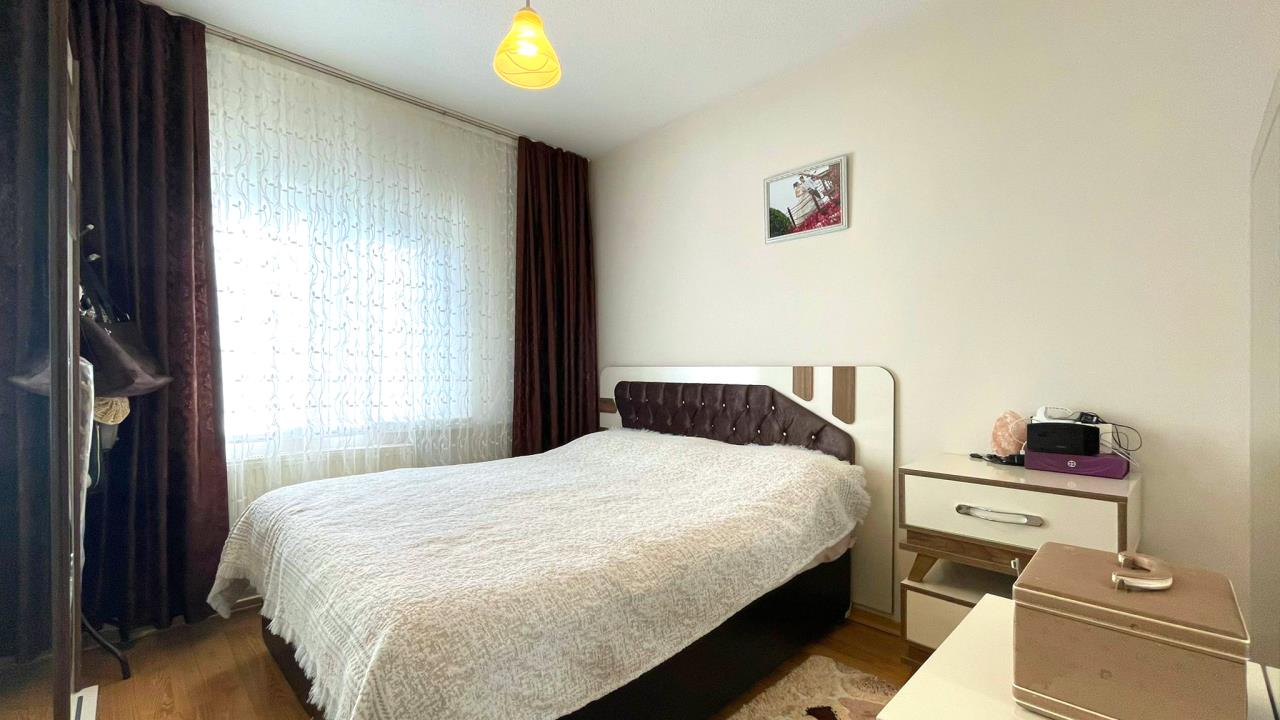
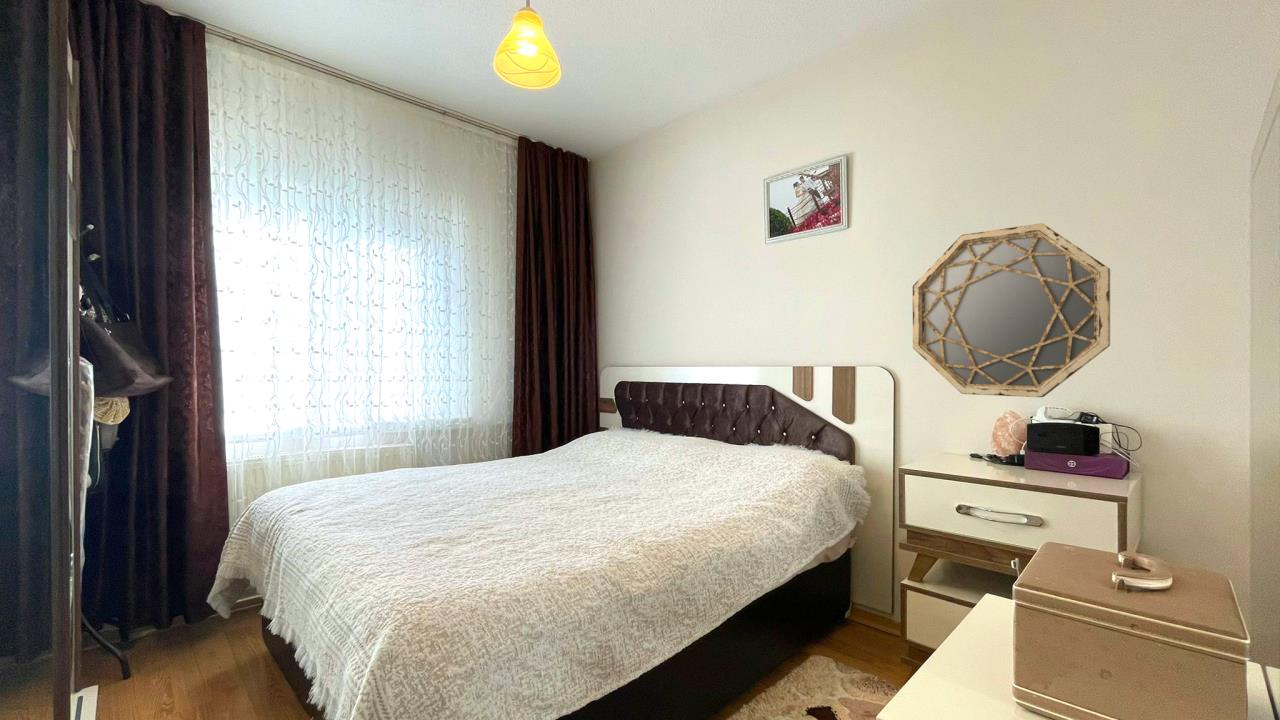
+ home mirror (1001, 312)
